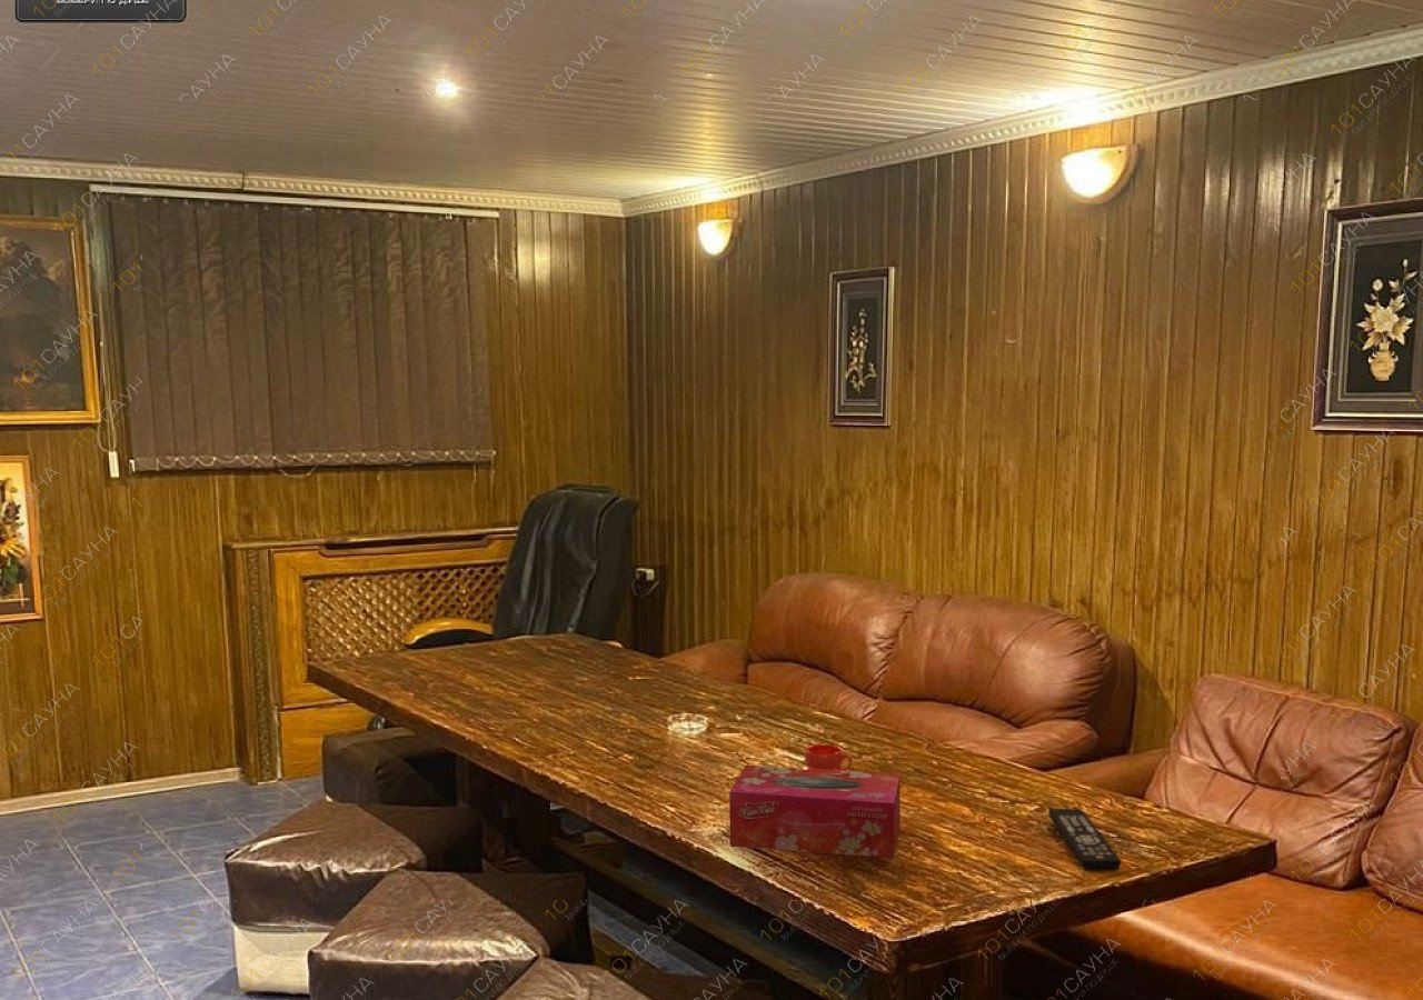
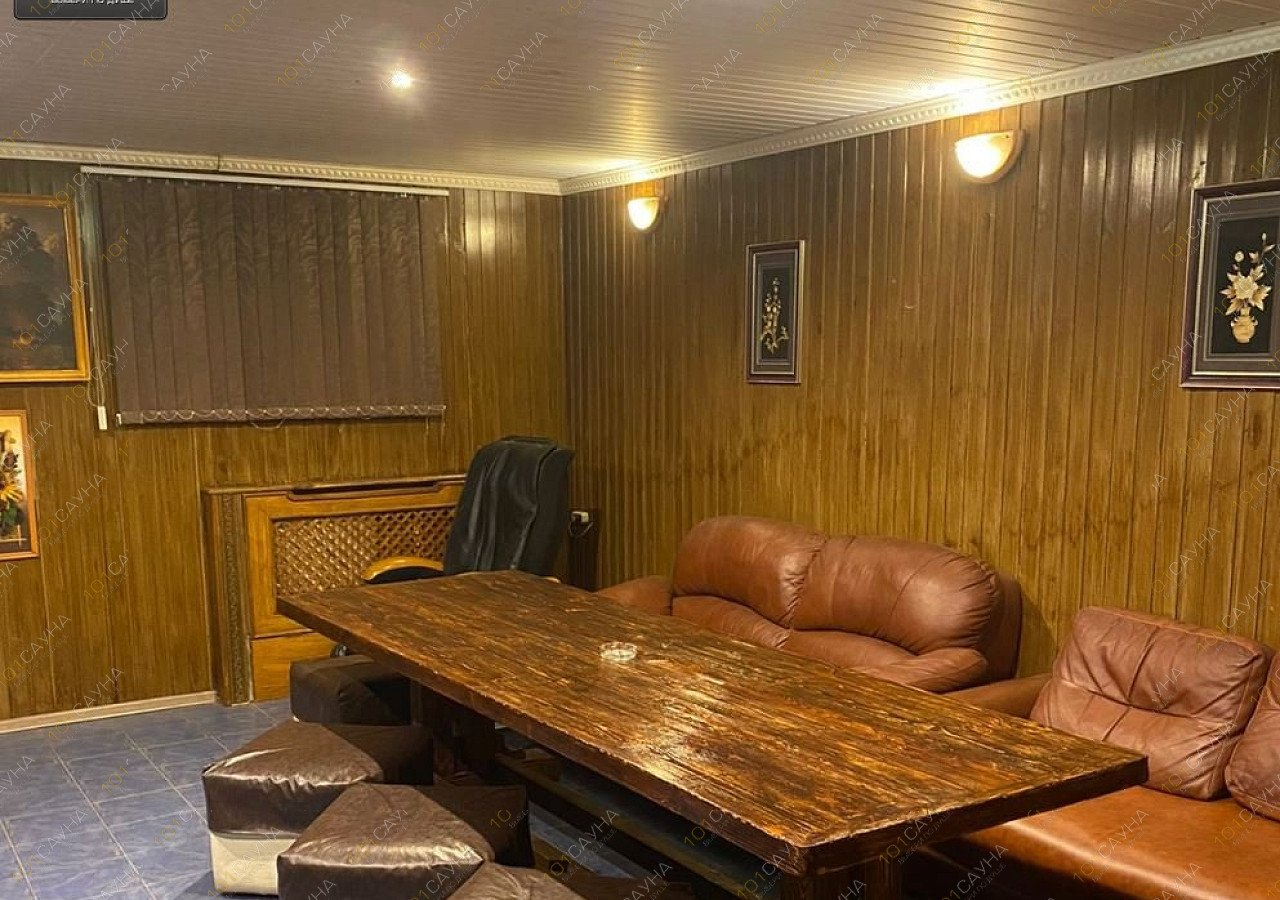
- teacup (825, 762)
- remote control (1082, 838)
- tissue box (816, 809)
